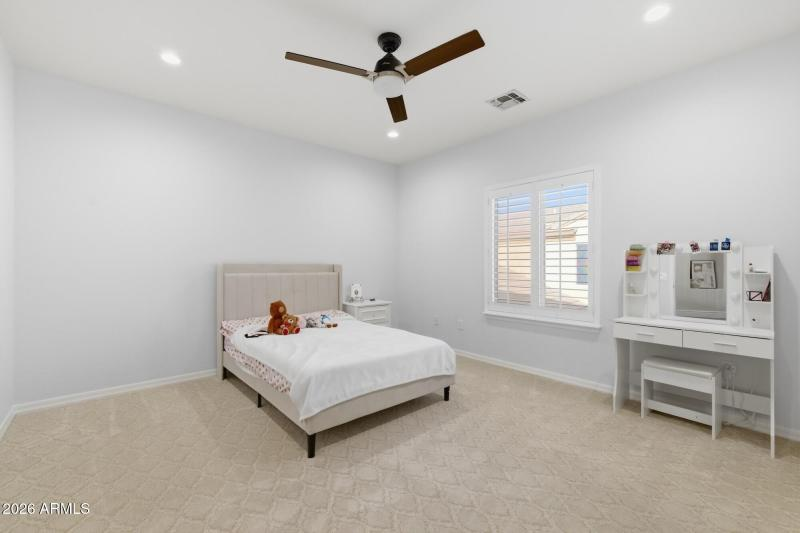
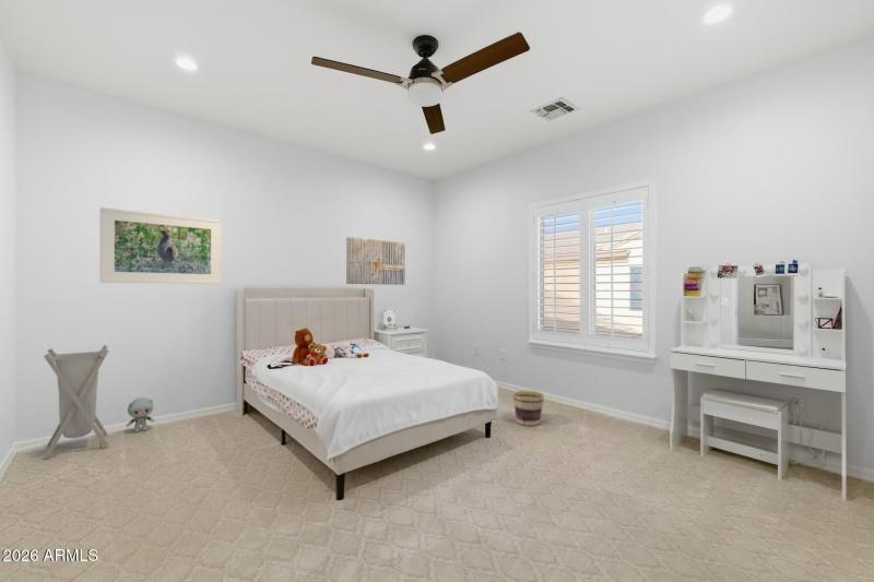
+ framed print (165, 249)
+ laundry hamper (78, 397)
+ wall art (377, 262)
+ basket (528, 407)
+ plush toy (140, 414)
